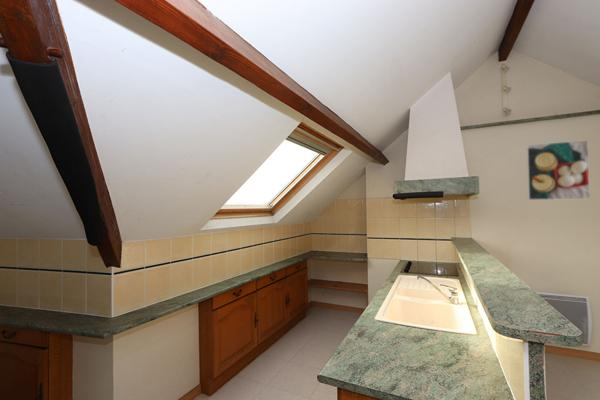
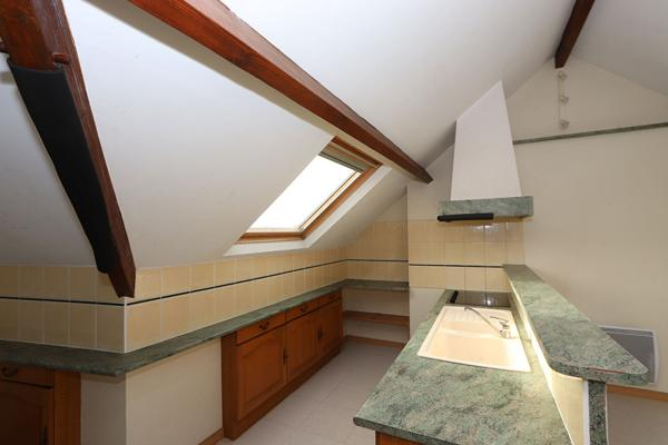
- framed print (556, 171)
